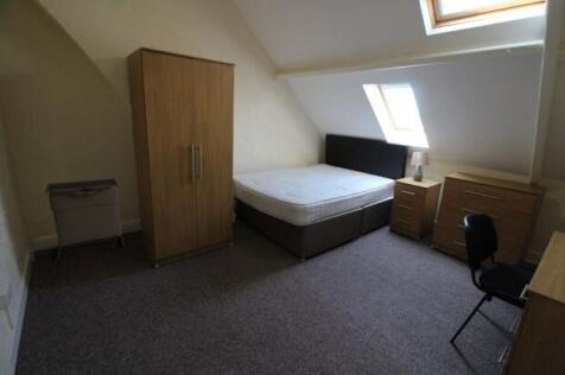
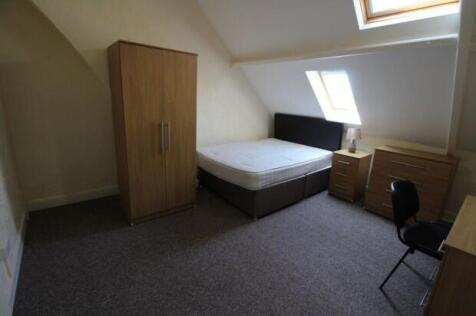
- laundry hamper (88, 216)
